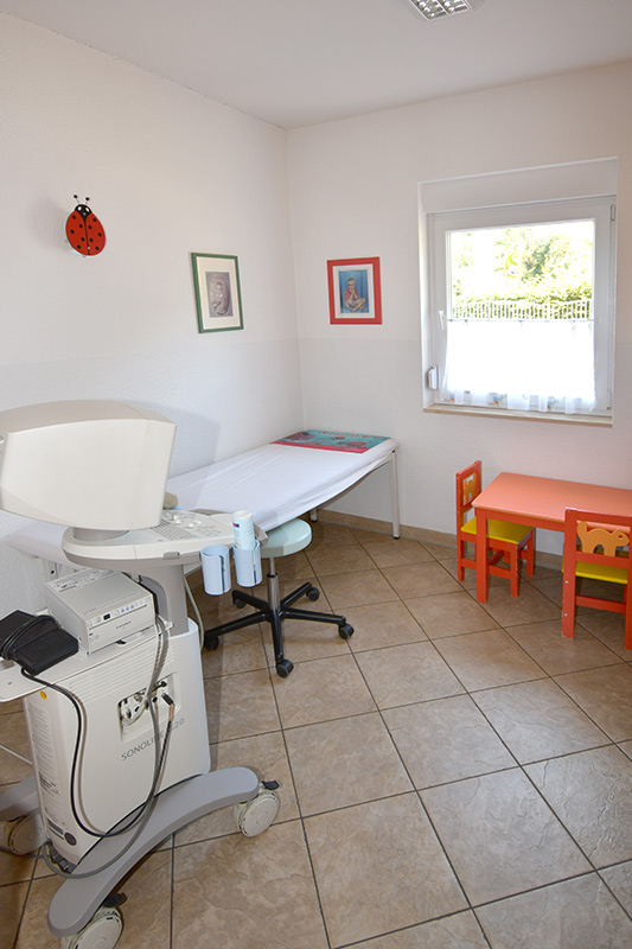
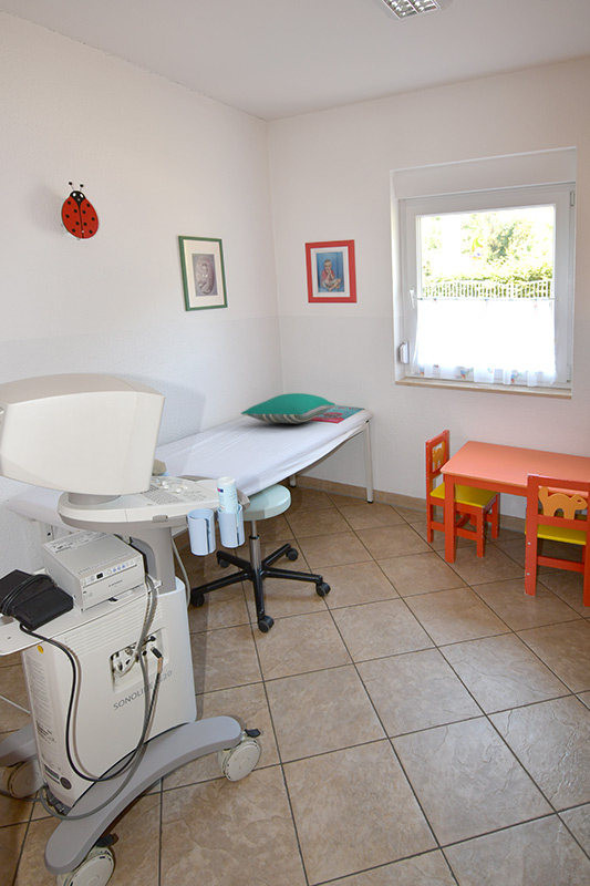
+ pillow (288, 409)
